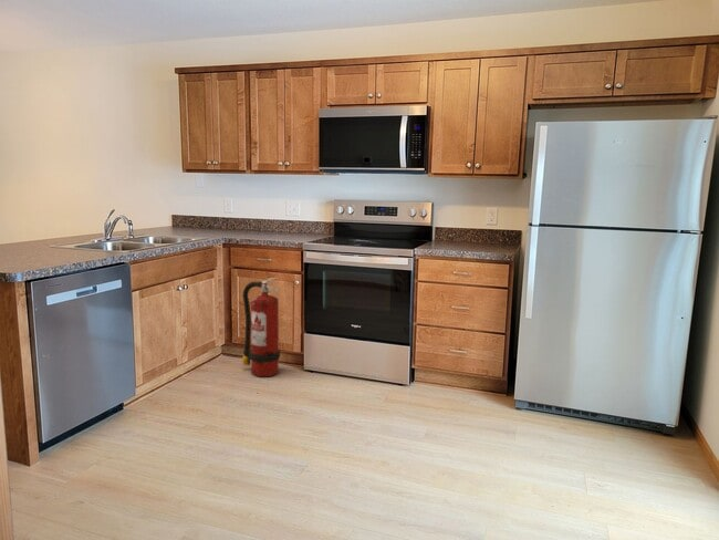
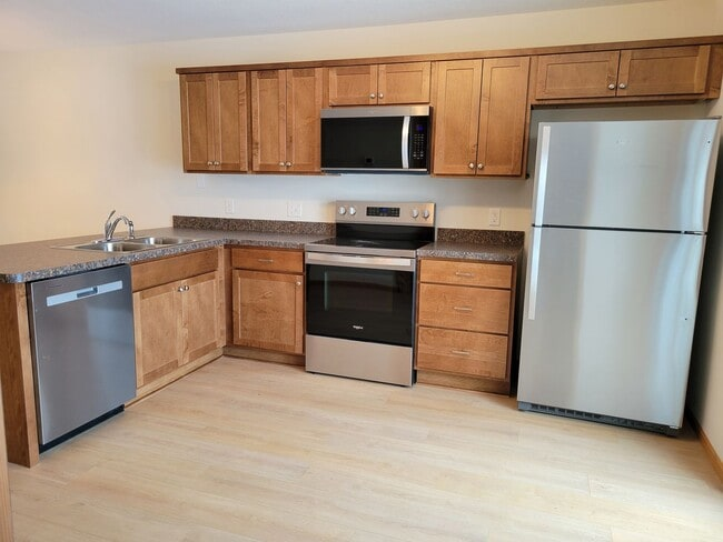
- fire extinguisher (260, 324)
